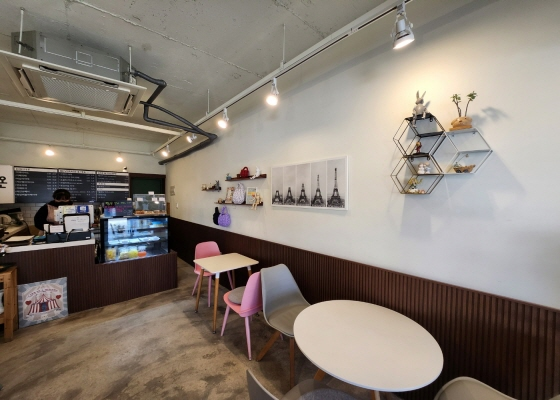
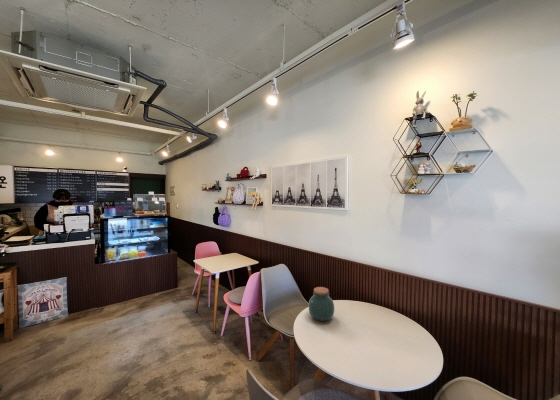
+ jar (321, 303)
